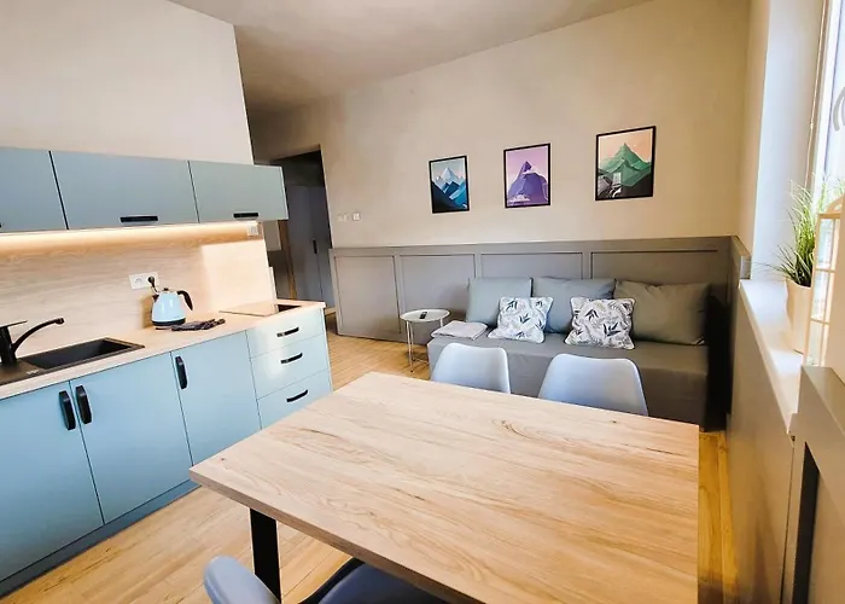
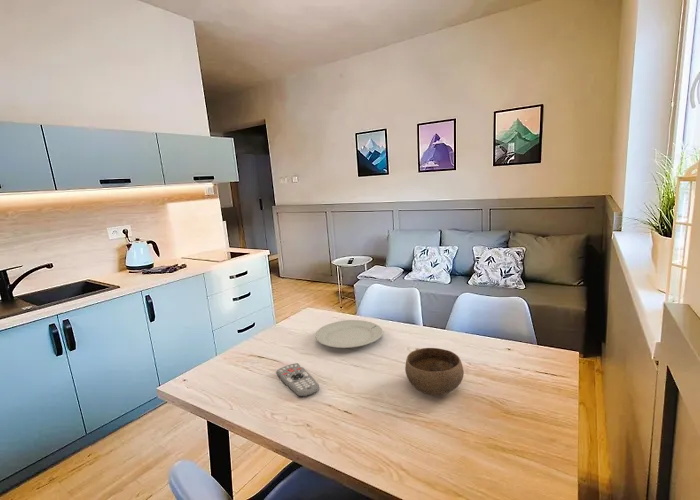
+ remote control (298, 379)
+ bowl (433, 373)
+ chinaware (349, 335)
